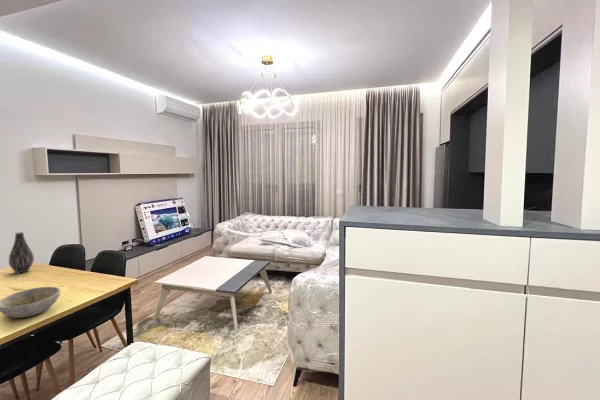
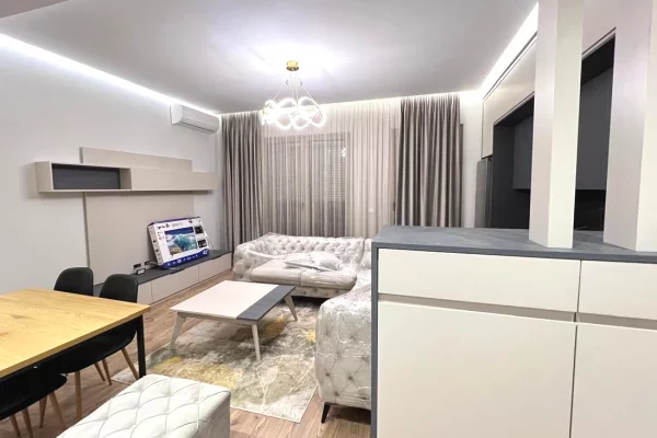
- bowl (30, 303)
- vase (20, 252)
